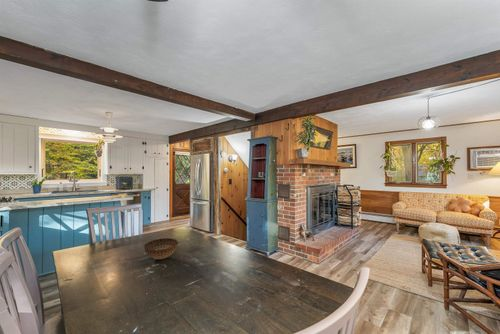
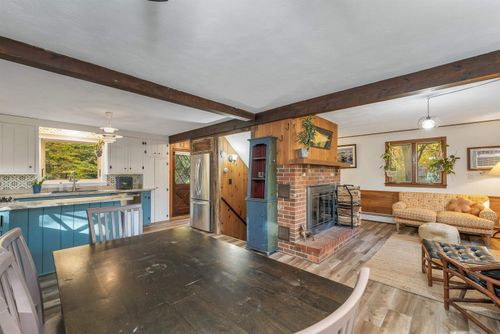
- bowl (161, 250)
